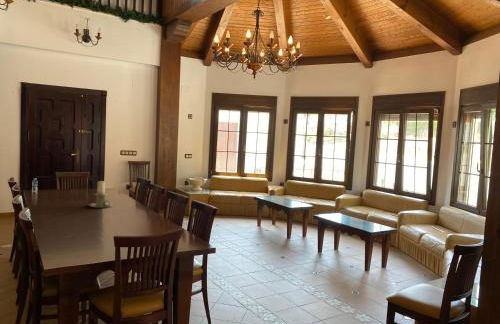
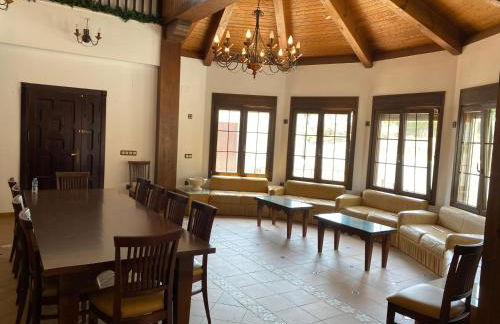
- candle holder (100, 193)
